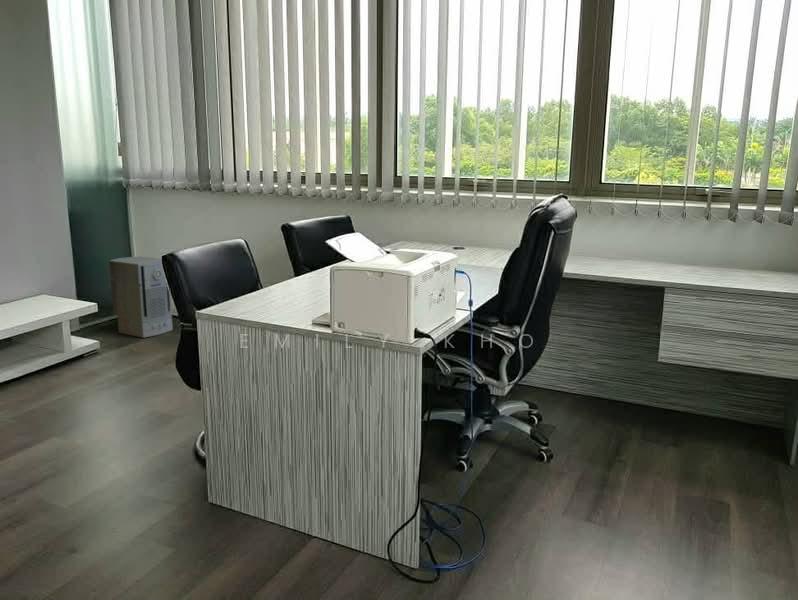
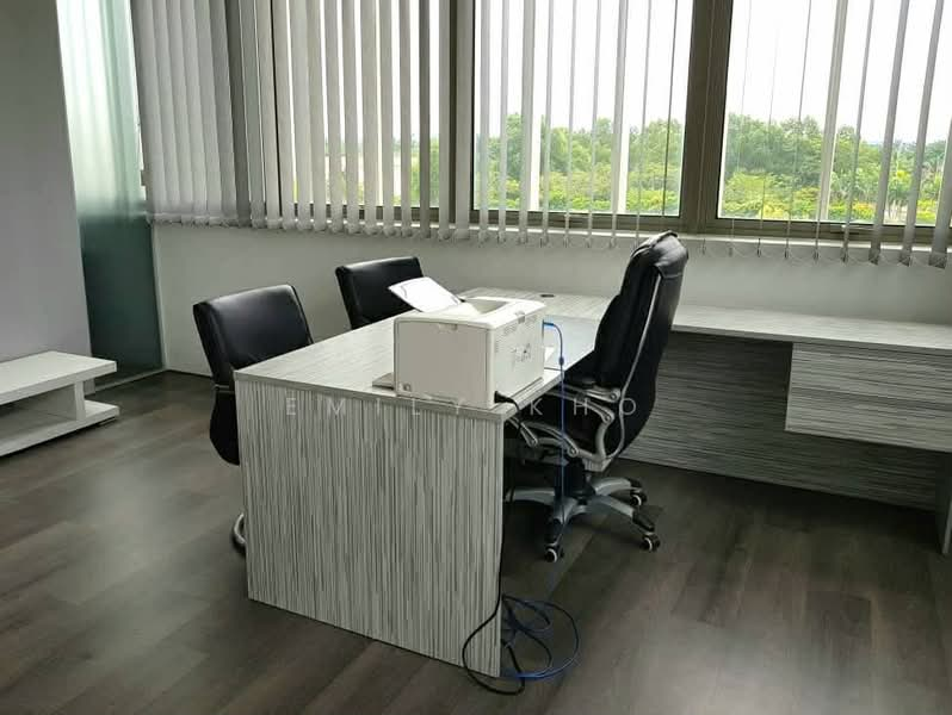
- air purifier (141, 295)
